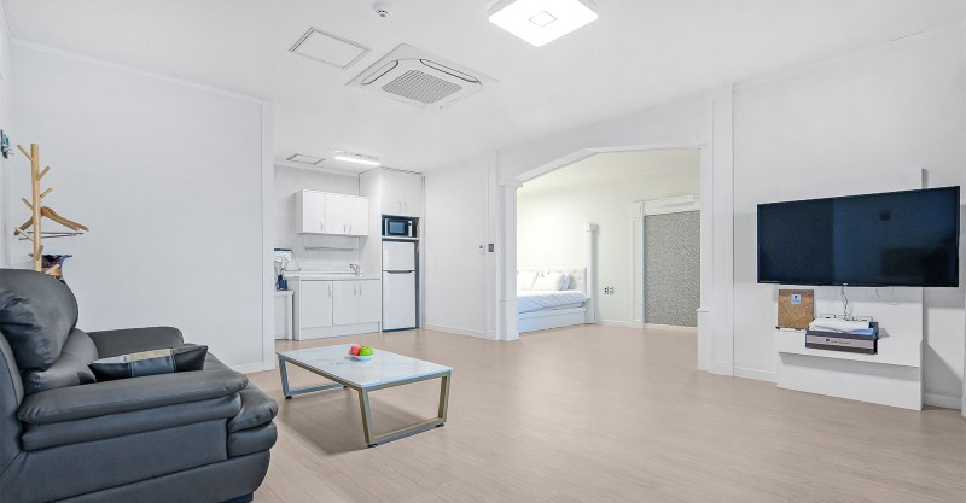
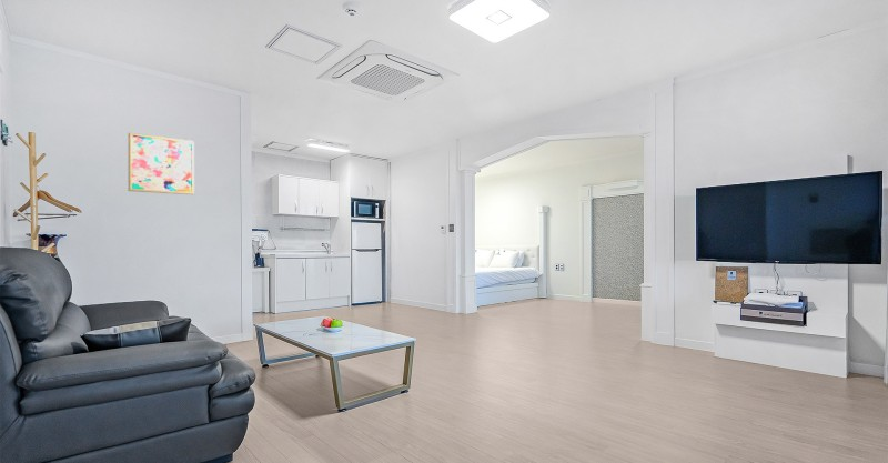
+ wall art (162, 164)
